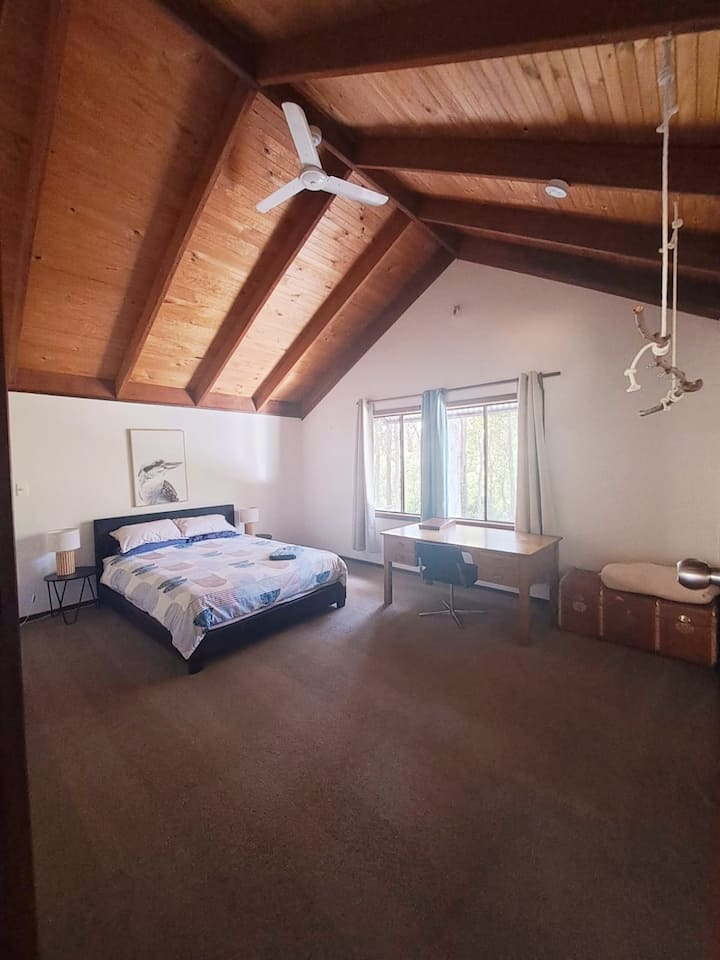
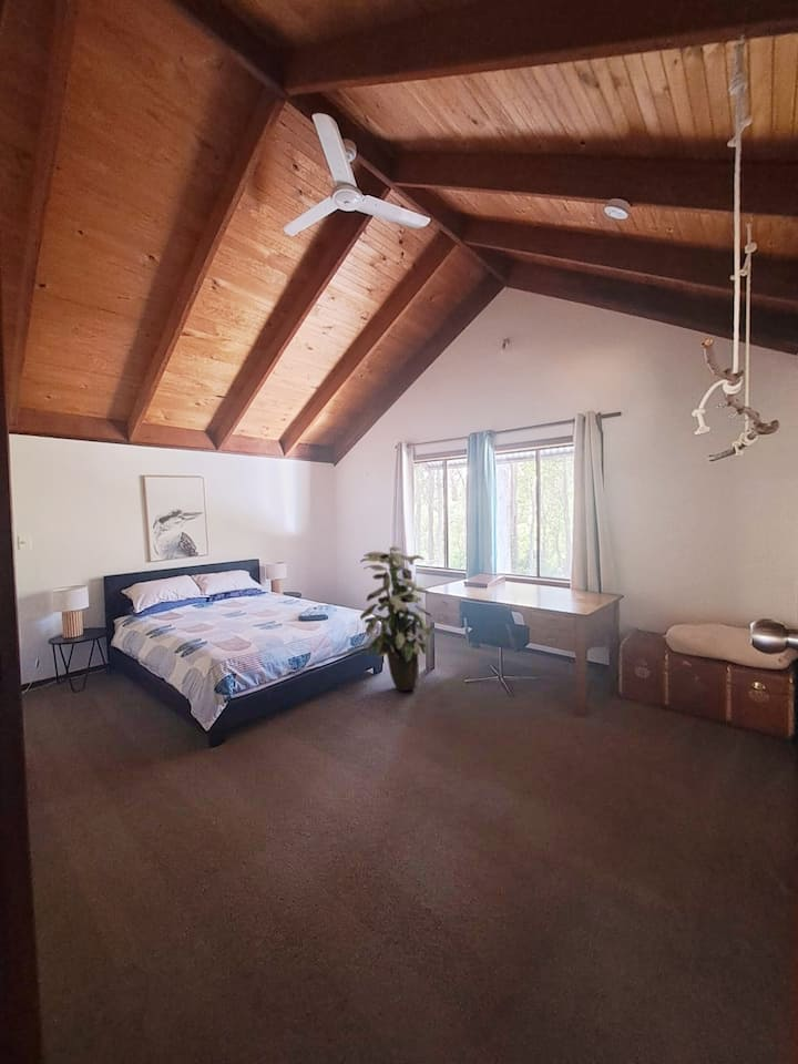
+ indoor plant (396, 616)
